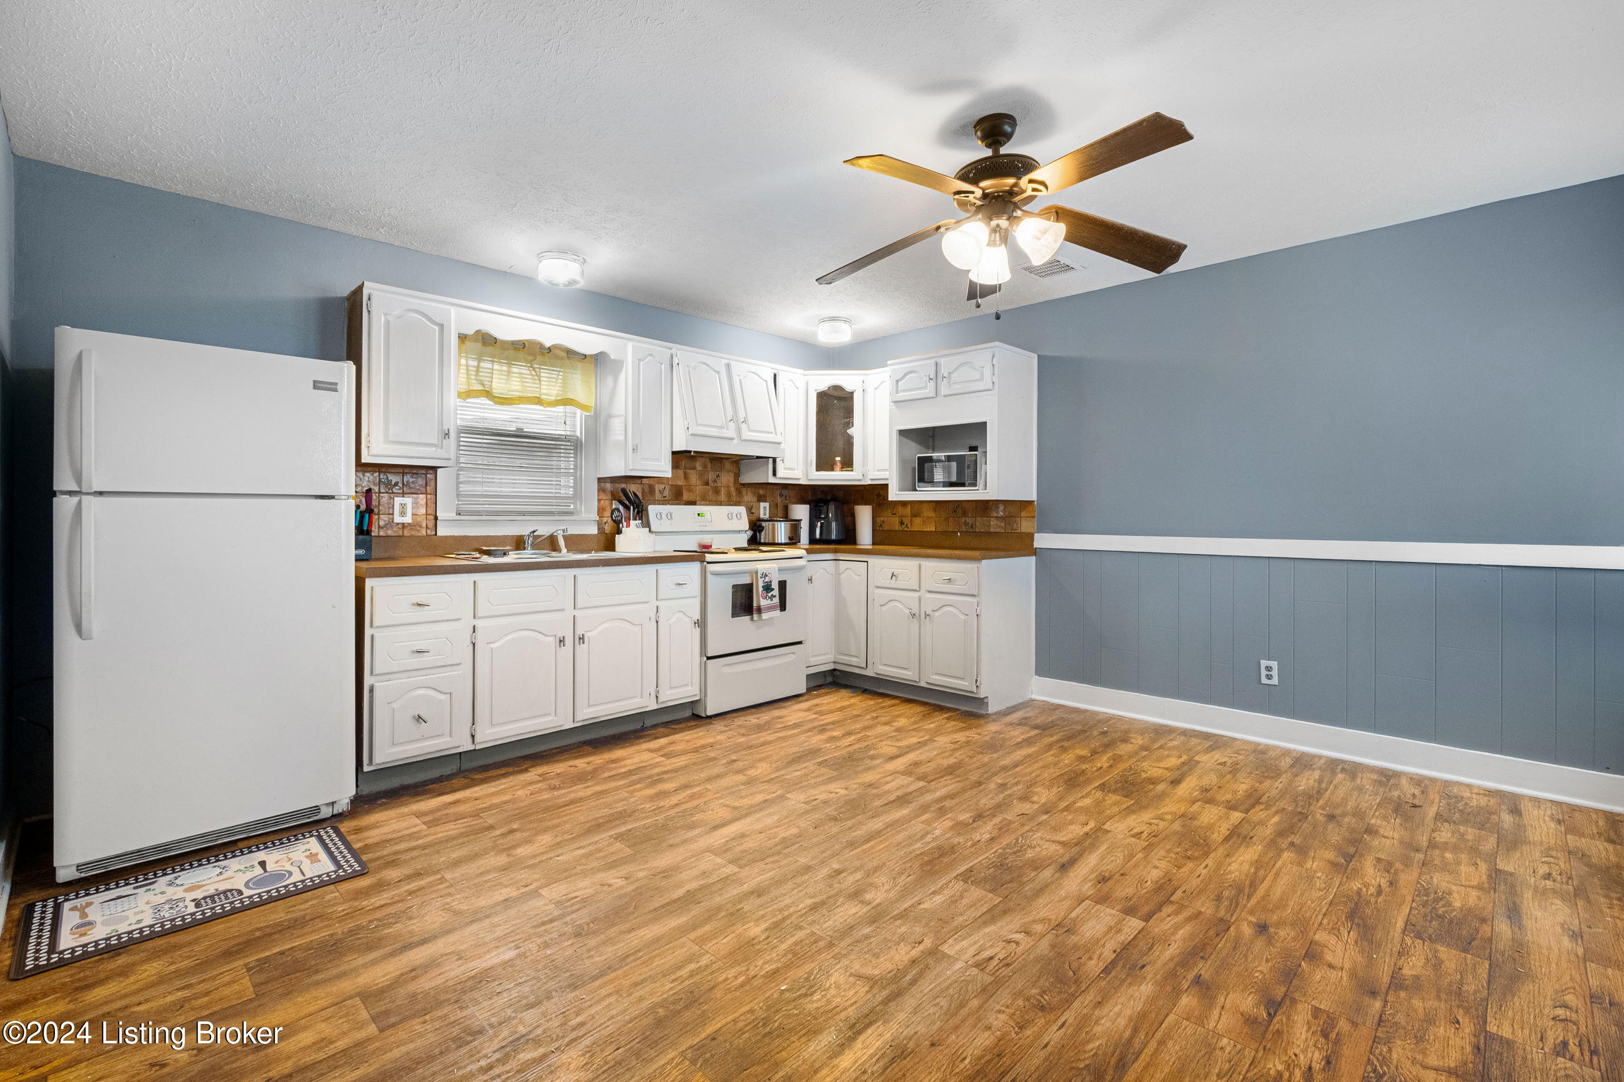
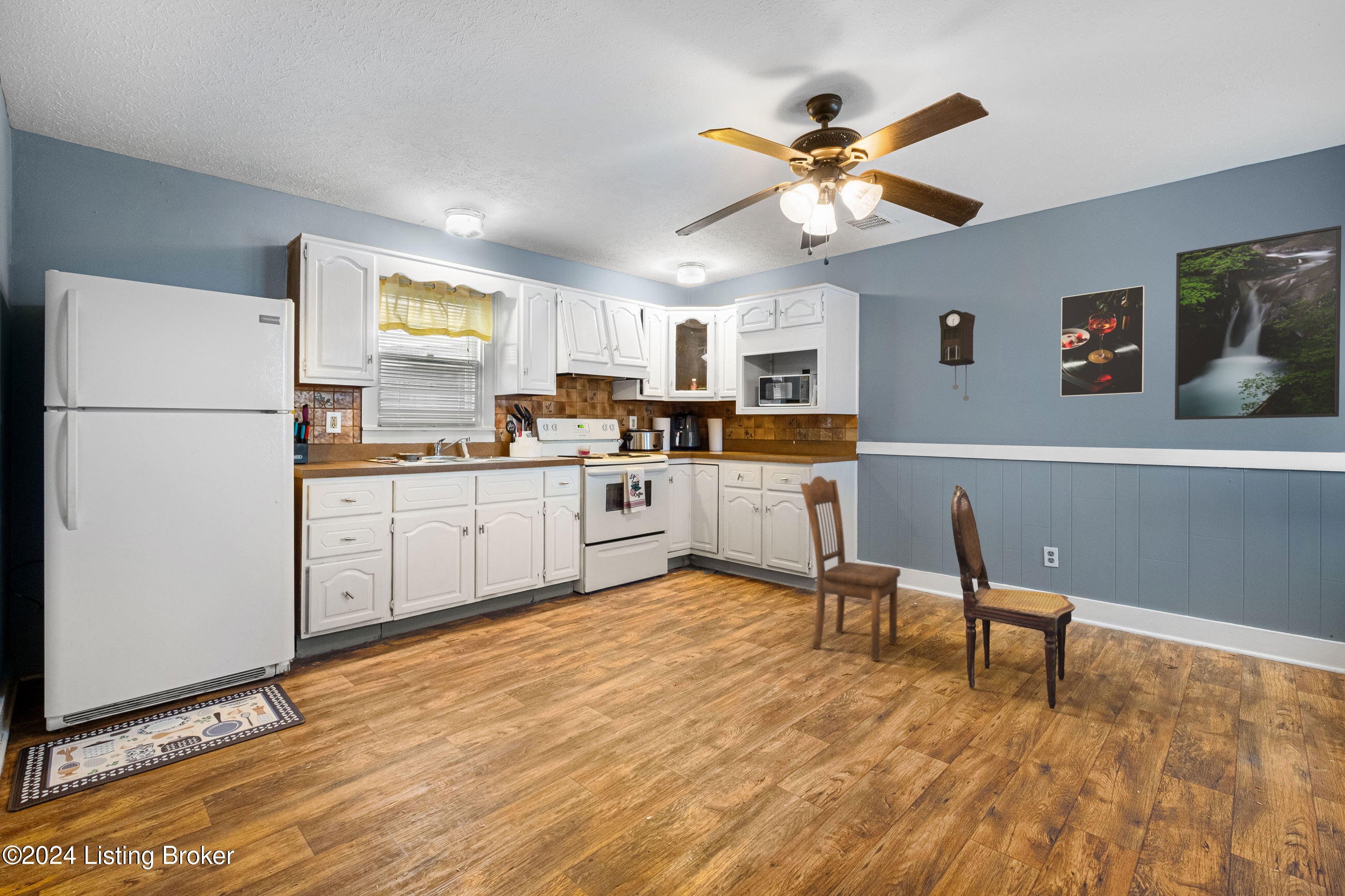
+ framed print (1101, 343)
+ dining chair (1014, 590)
+ pendulum clock (957, 356)
+ dining chair (853, 563)
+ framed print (1252, 329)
